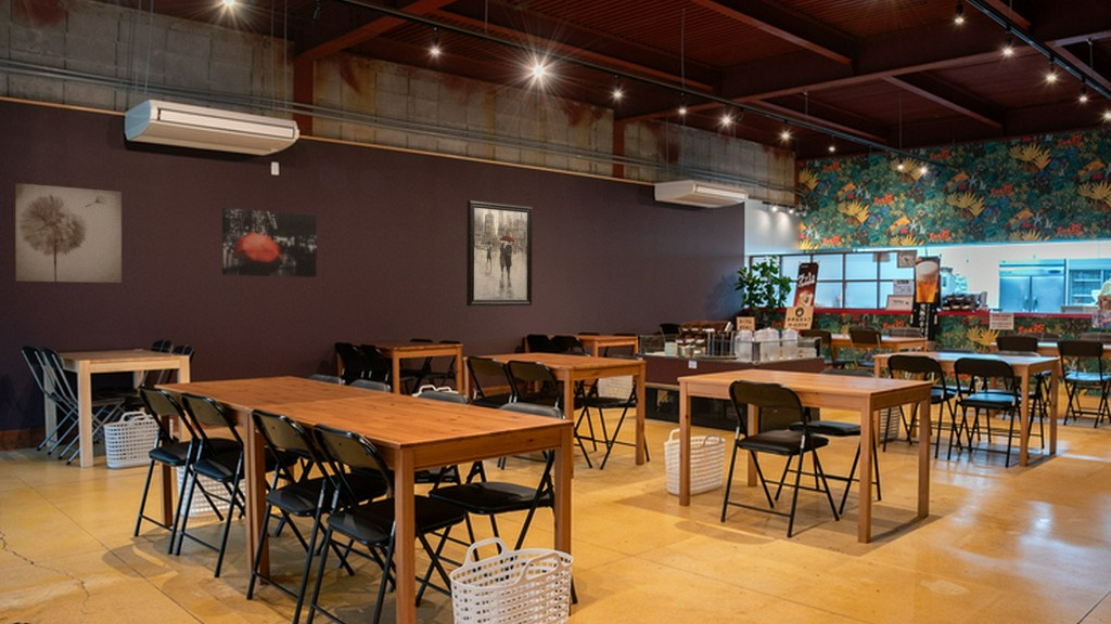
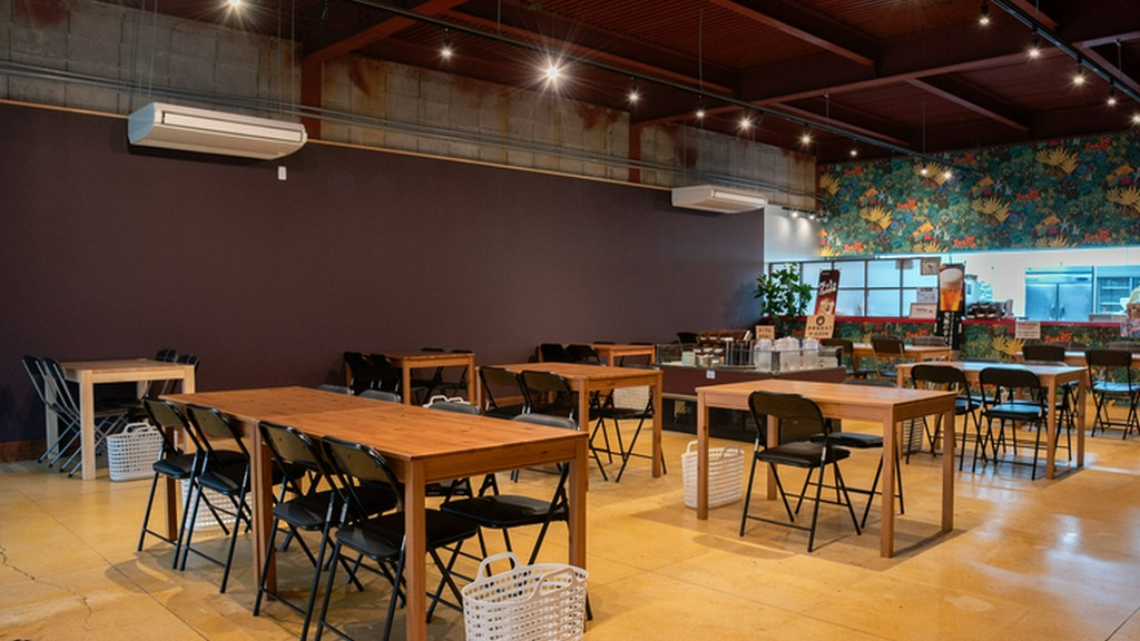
- wall art (270, 244)
- wall art (69, 234)
- wall art (500, 255)
